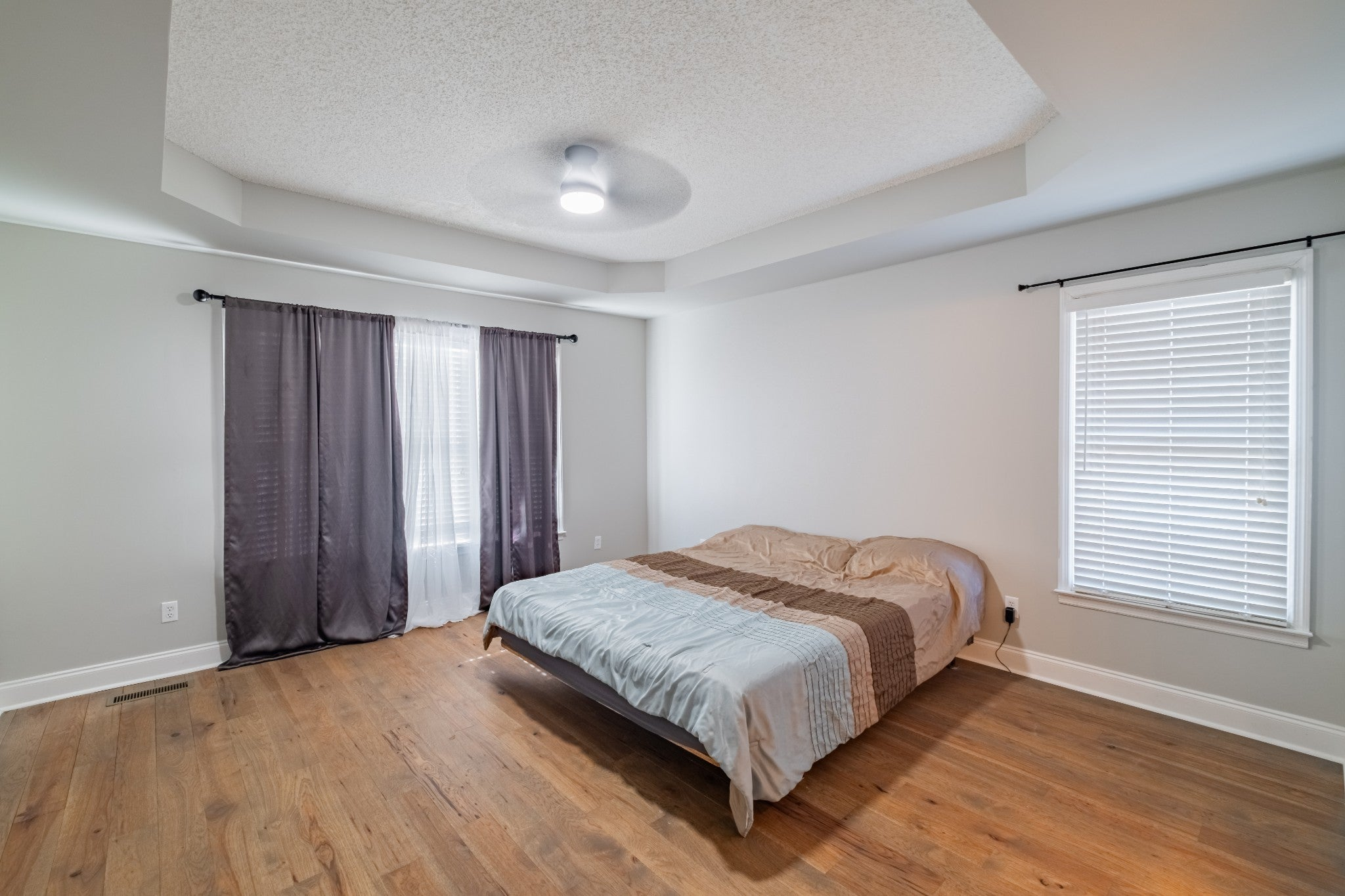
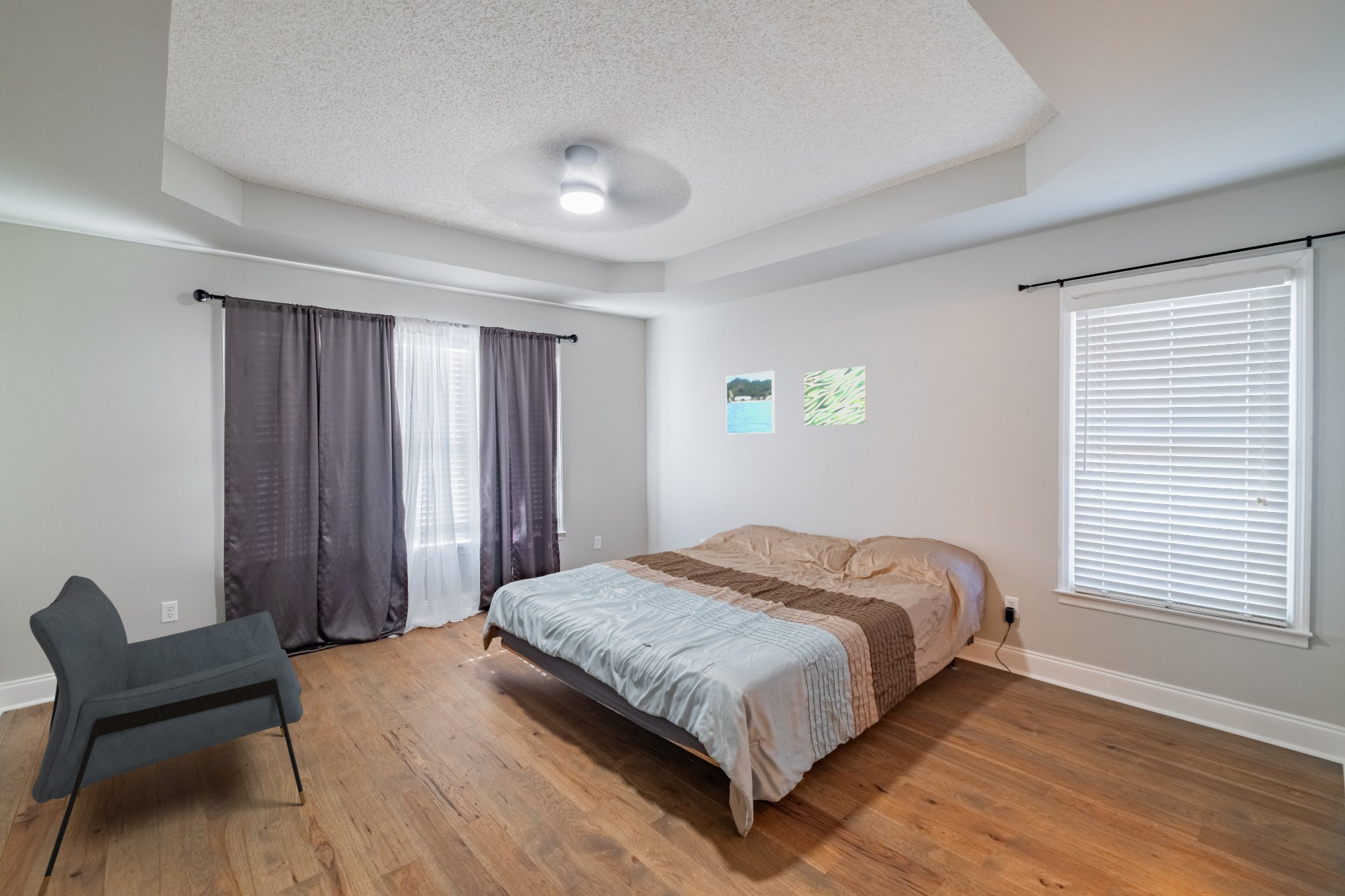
+ chair (184, 689)
+ wall art (833, 397)
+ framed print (749, 404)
